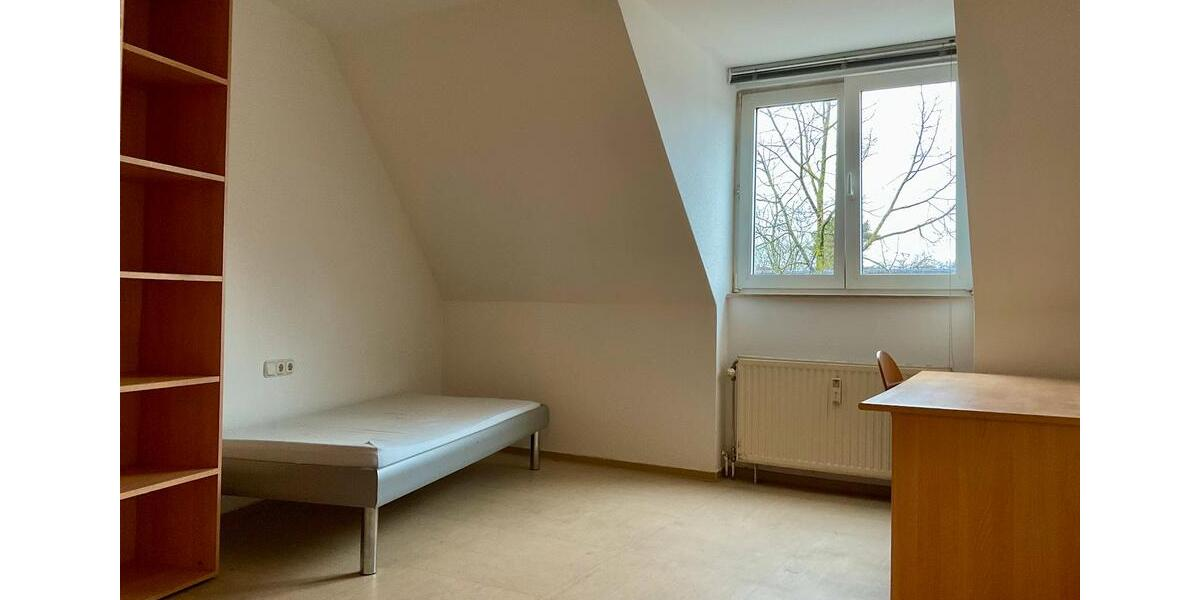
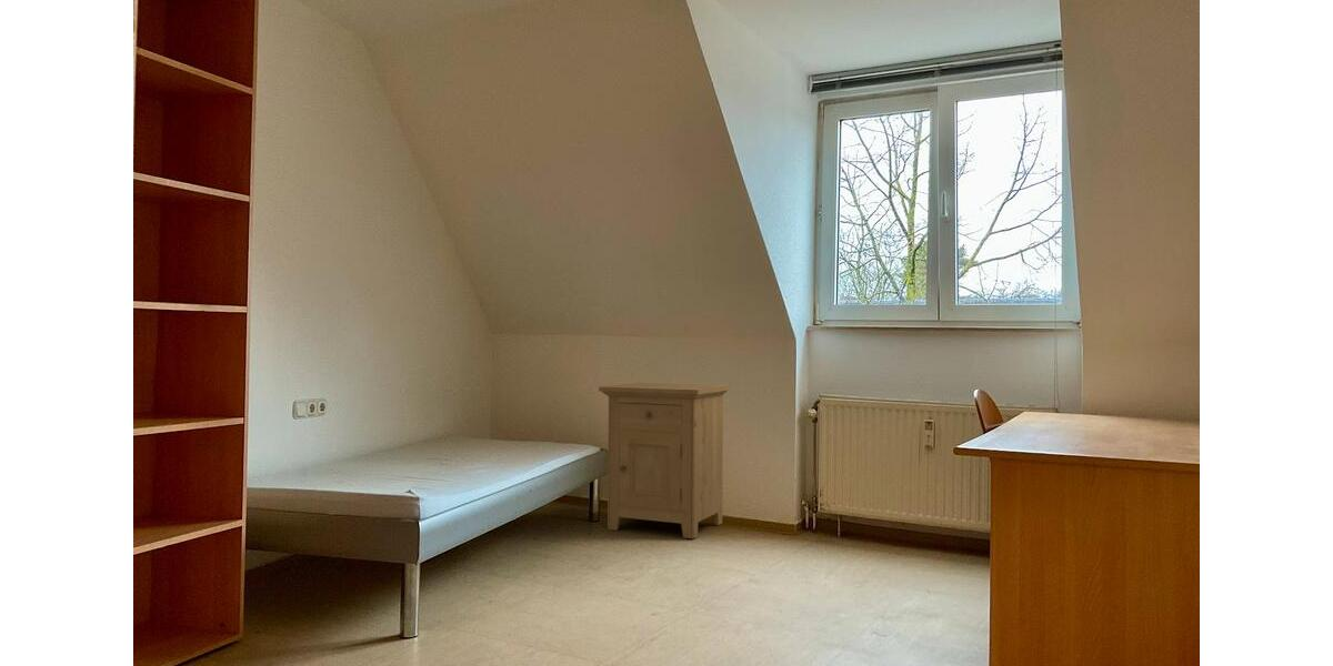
+ nightstand (664, 456)
